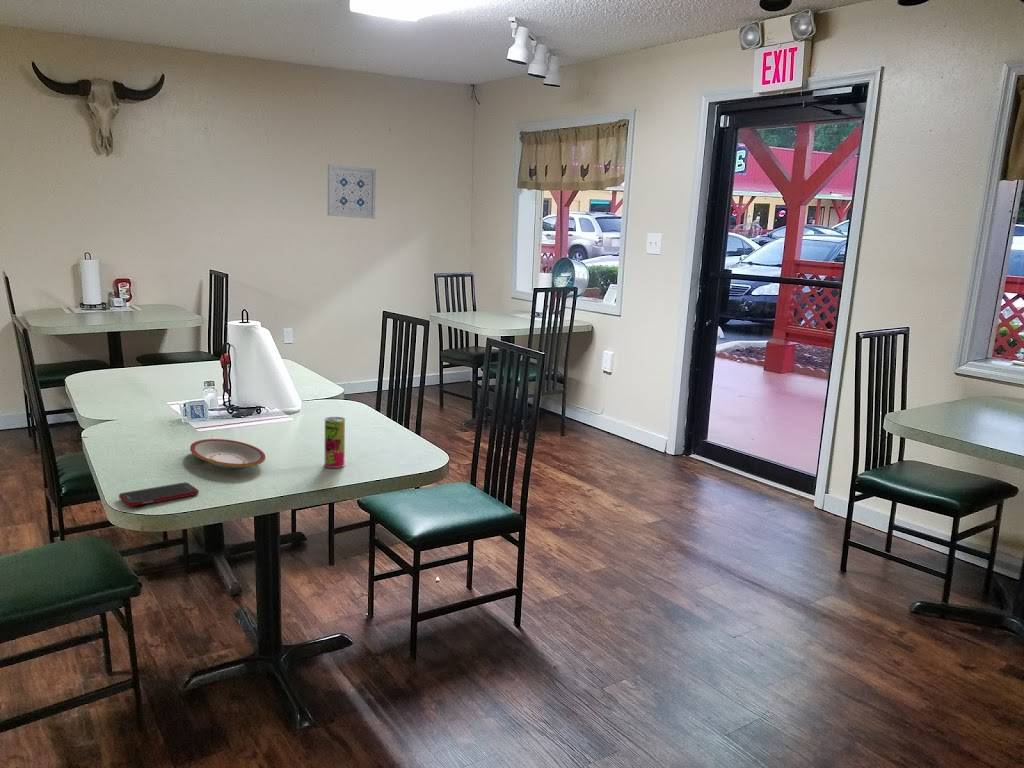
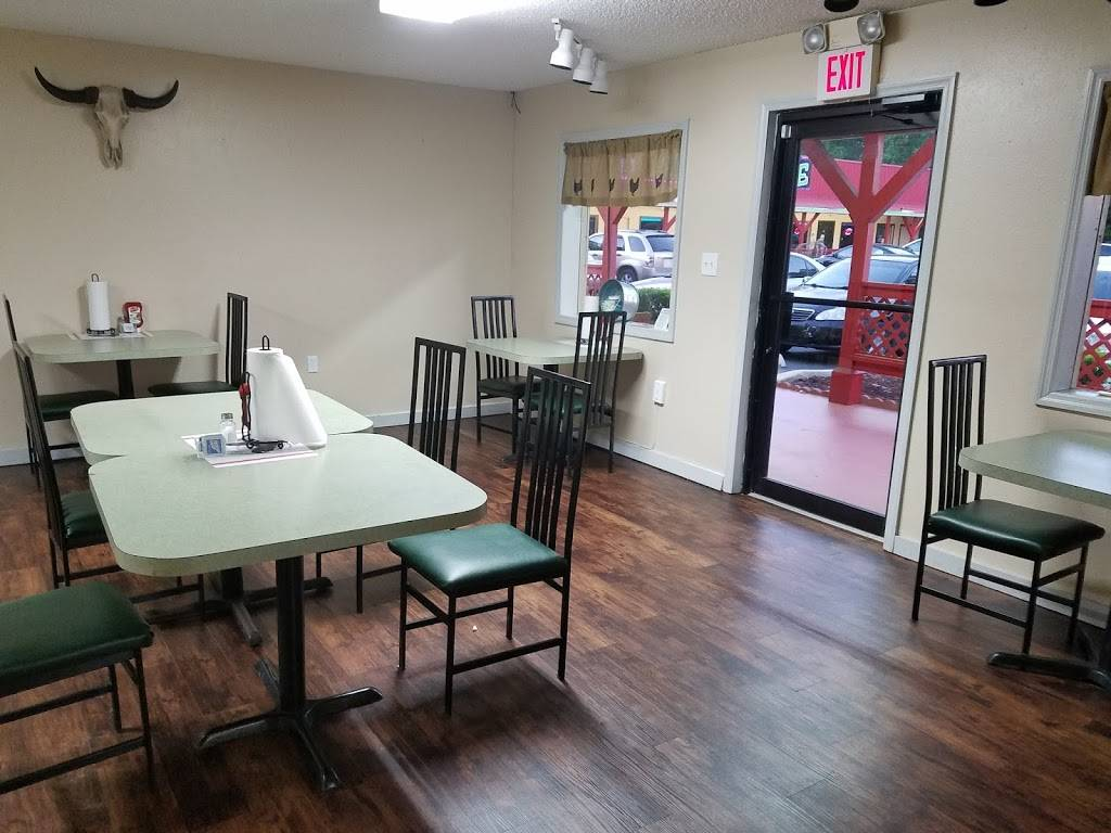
- cell phone (159, 494)
- beverage can (334, 442)
- wall art (352, 192)
- plate (227, 456)
